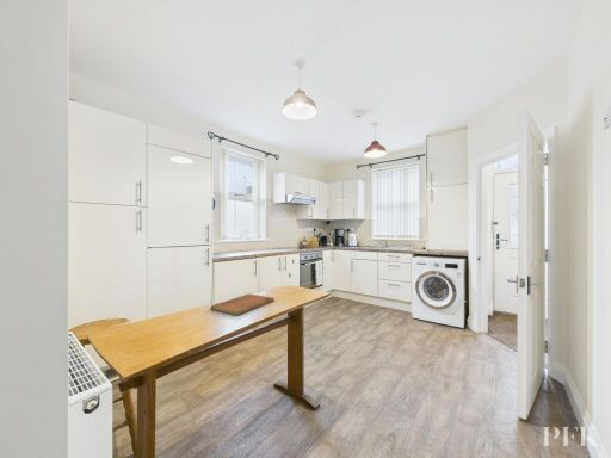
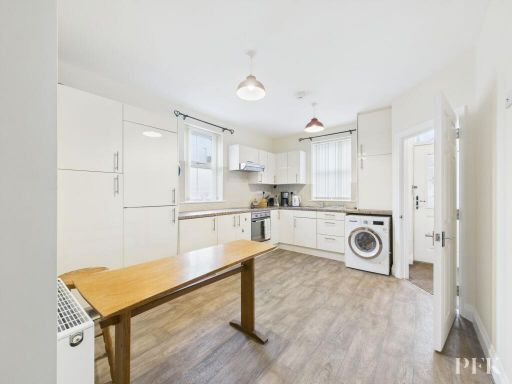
- cutting board (243, 303)
